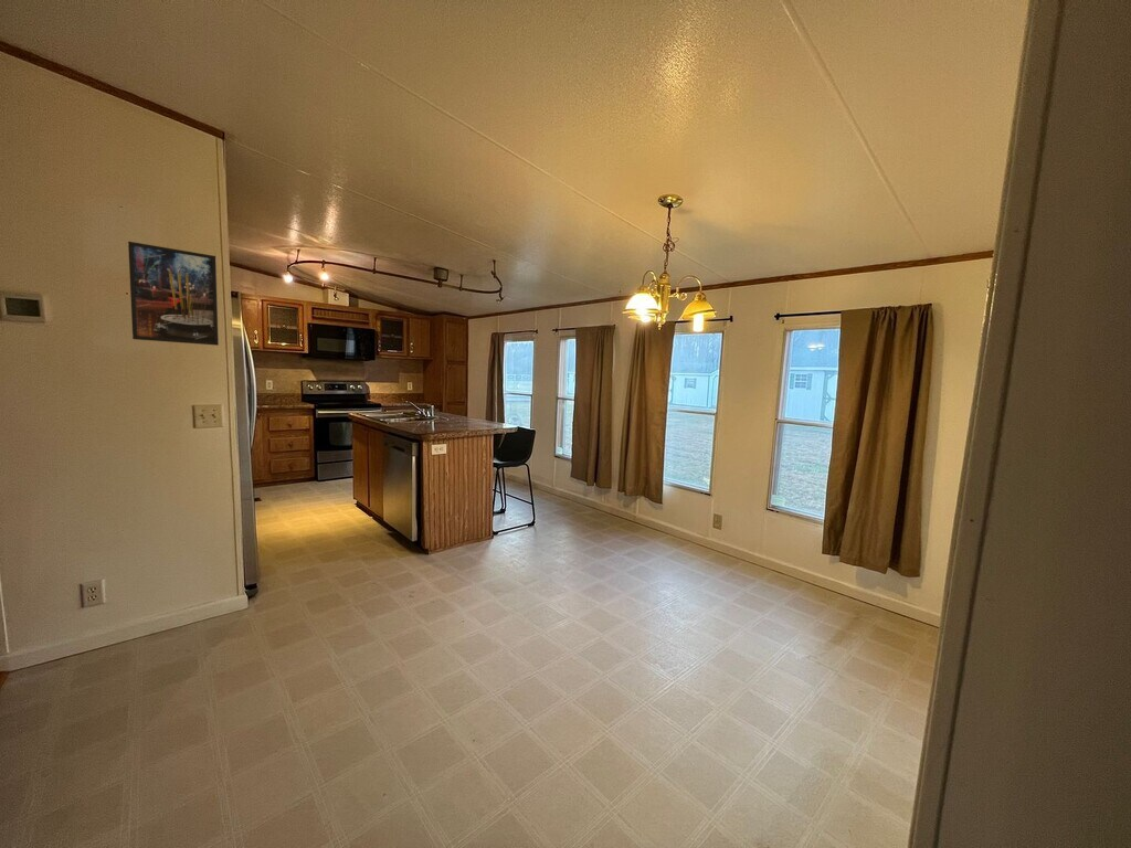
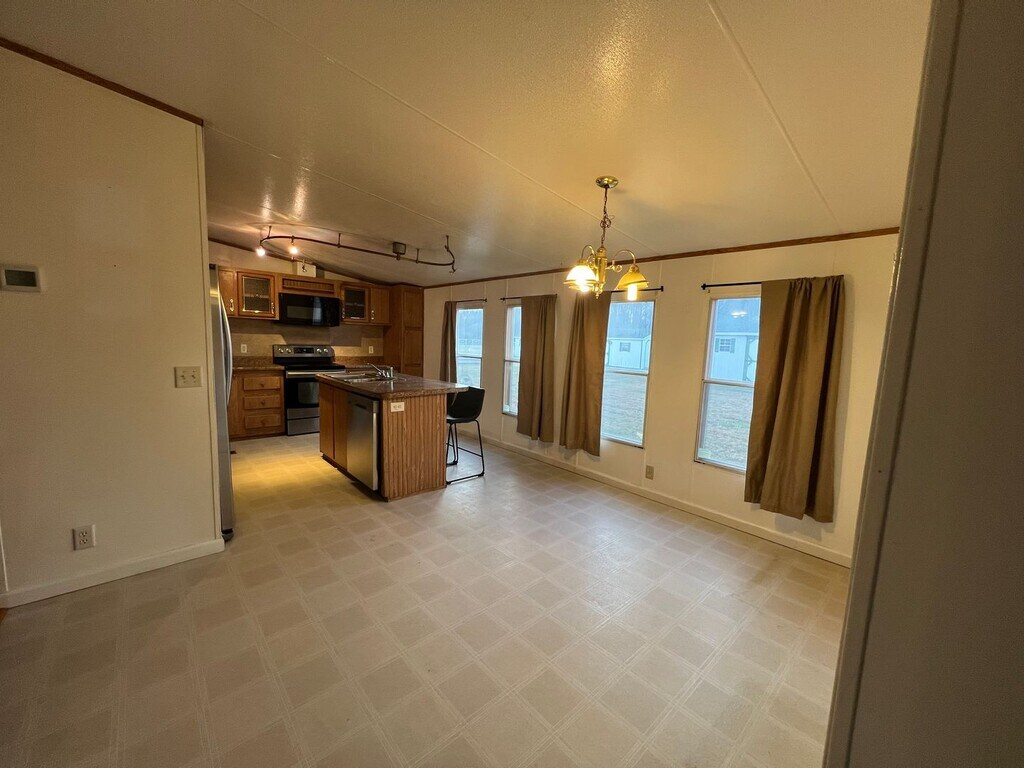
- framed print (176, 296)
